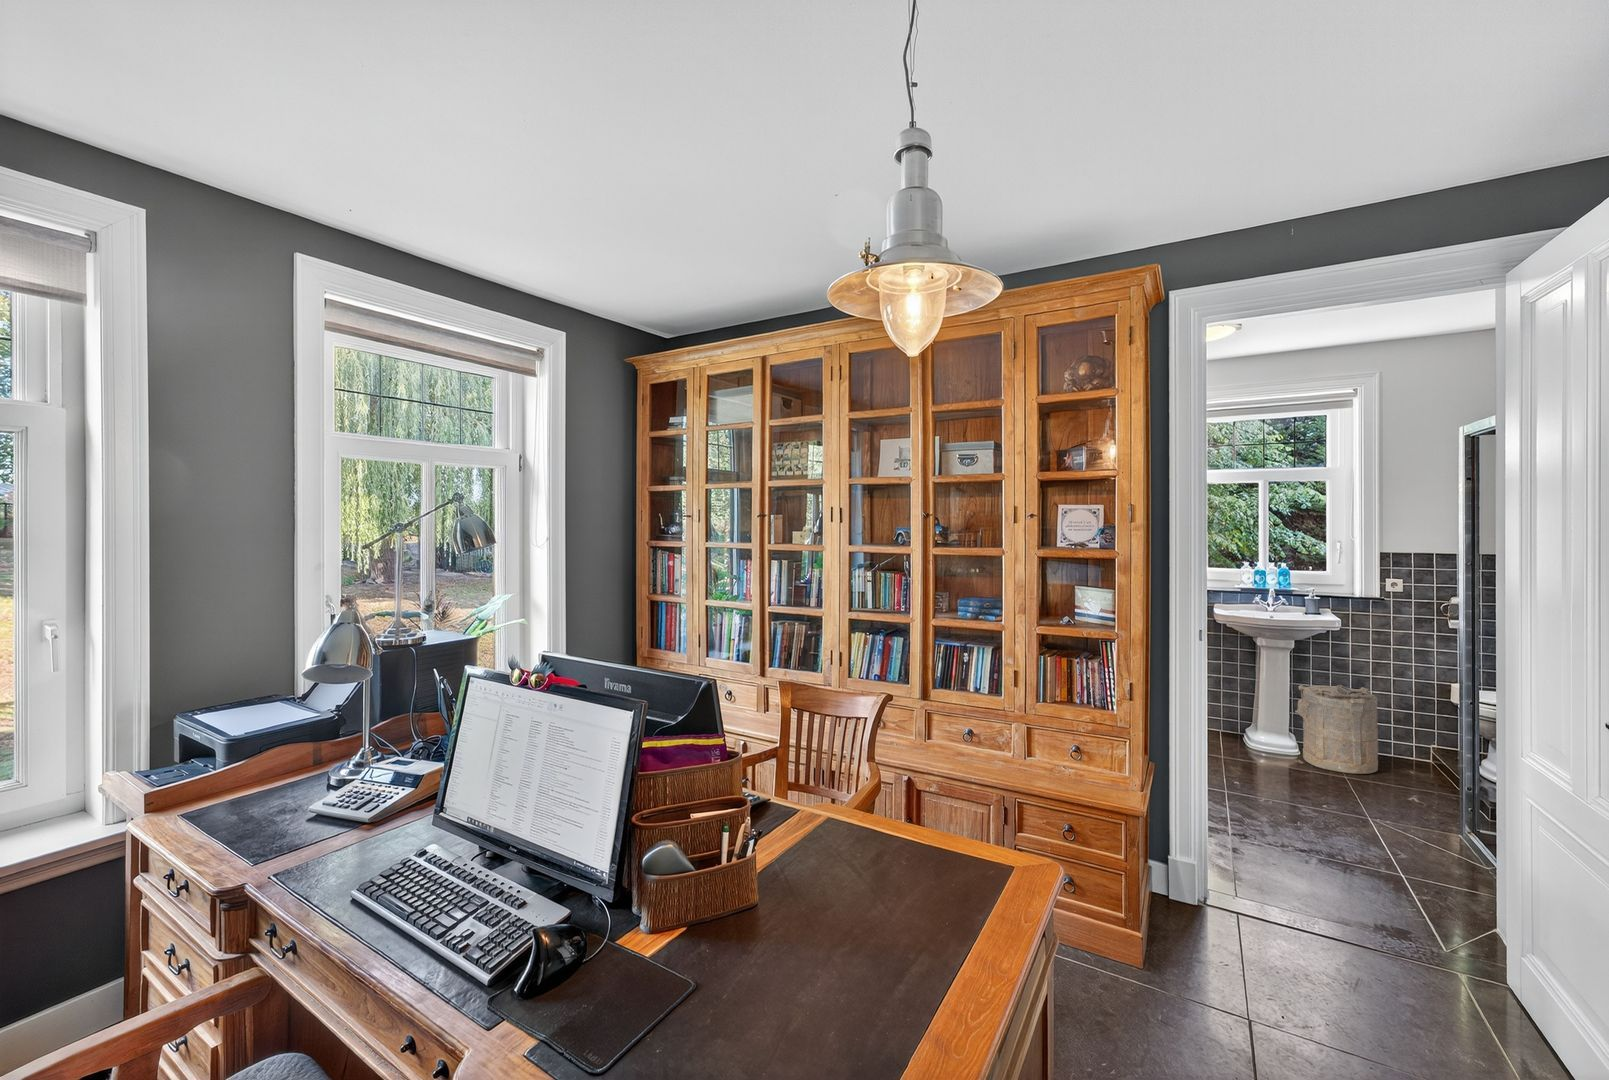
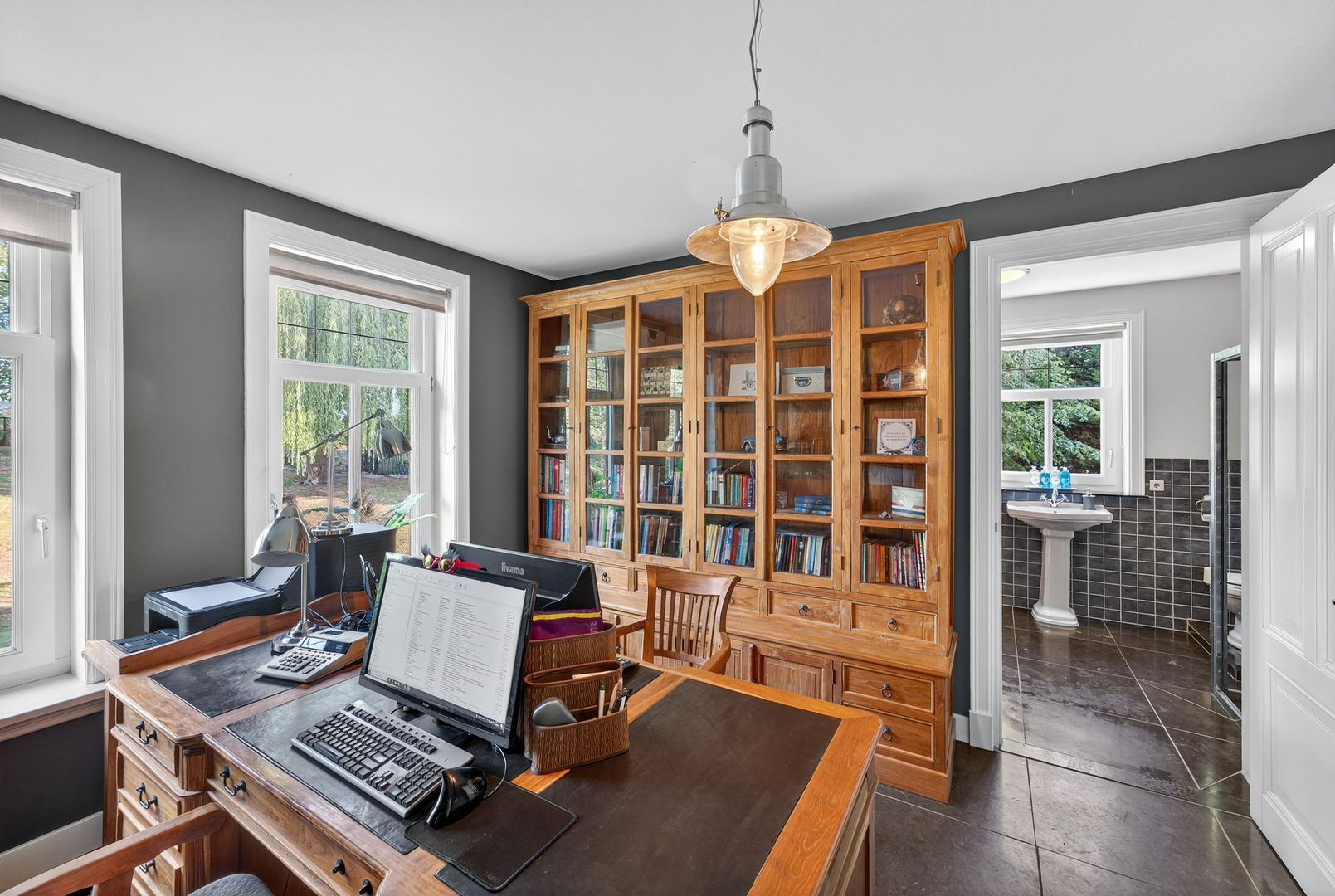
- laundry hamper (1335, 723)
